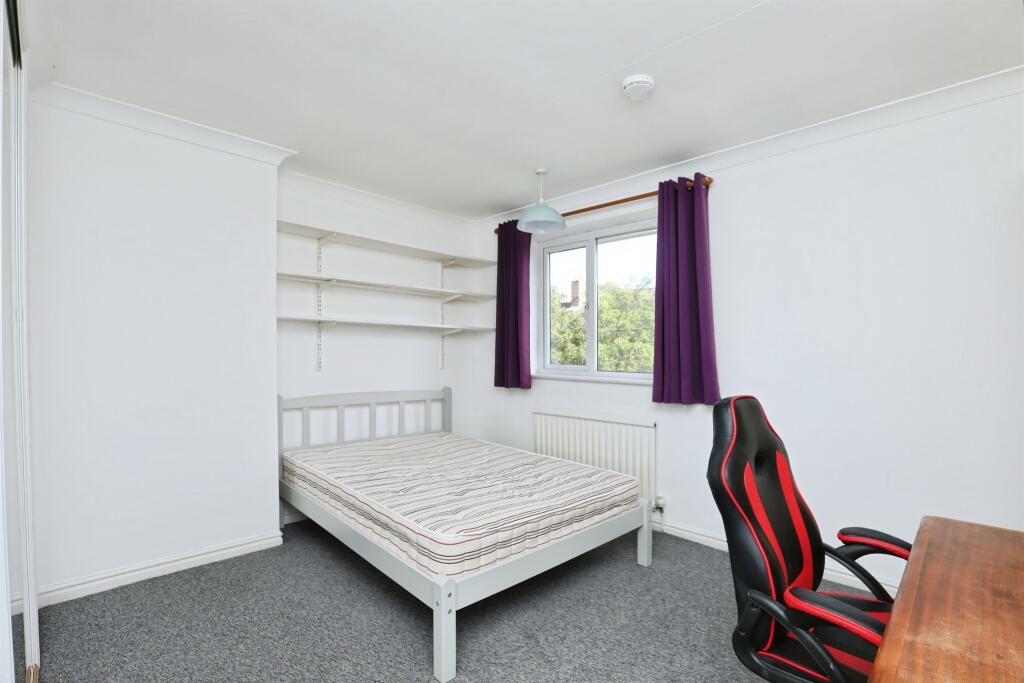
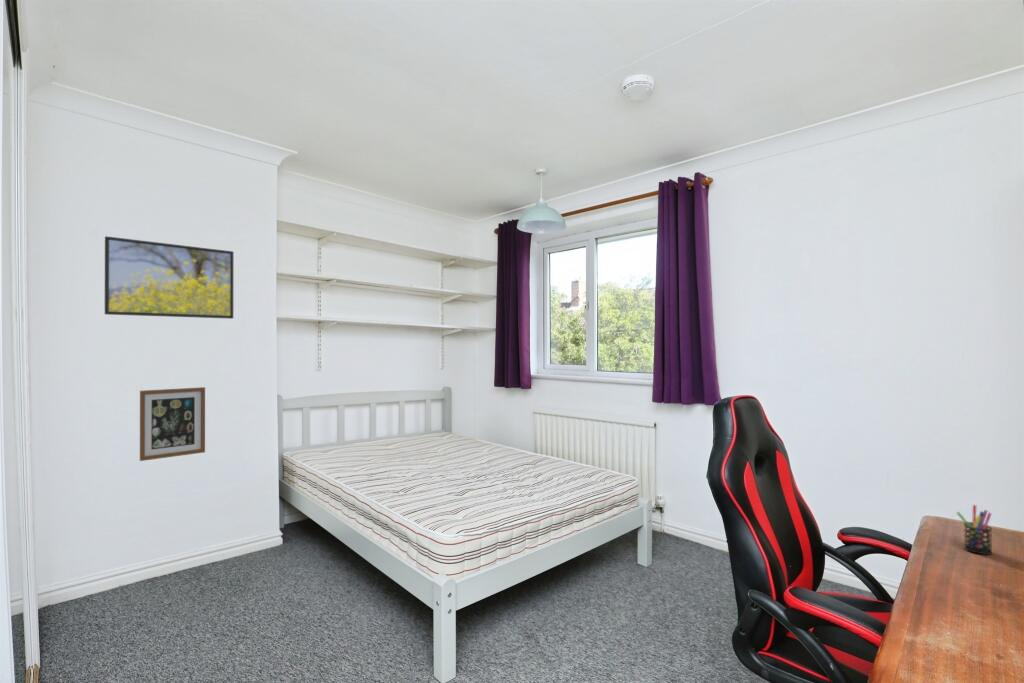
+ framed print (173, 280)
+ wall art (173, 422)
+ pen holder (974, 528)
